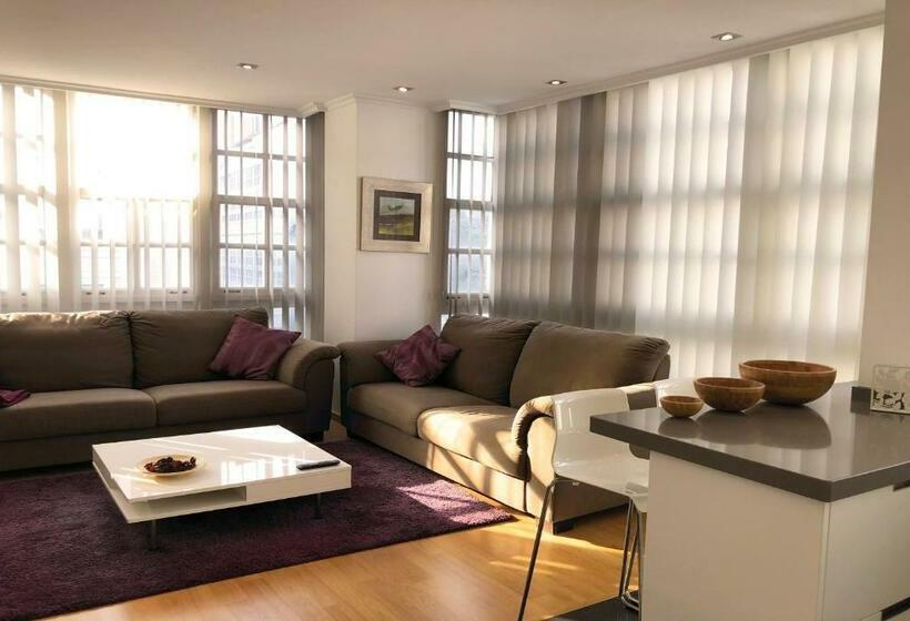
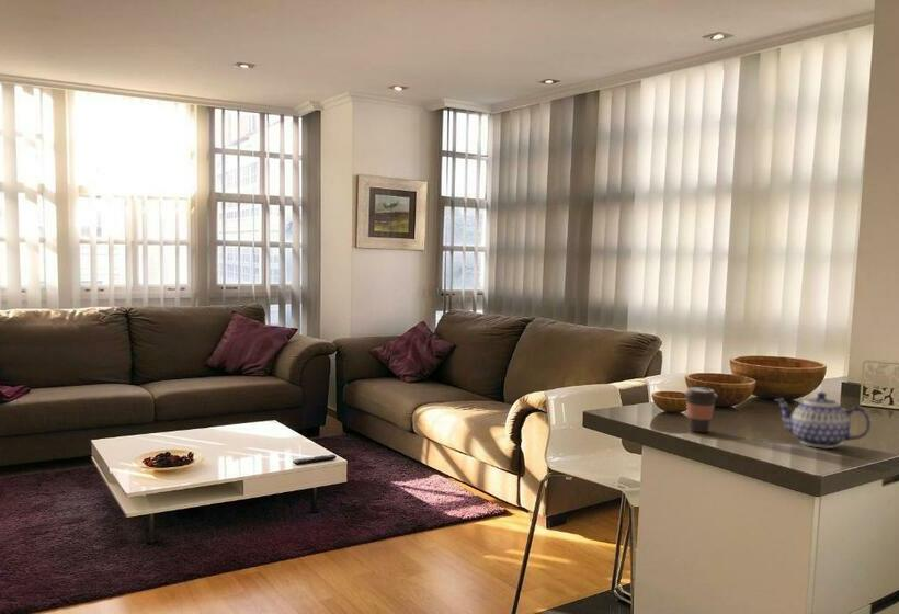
+ teapot (820, 418)
+ coffee cup (699, 409)
